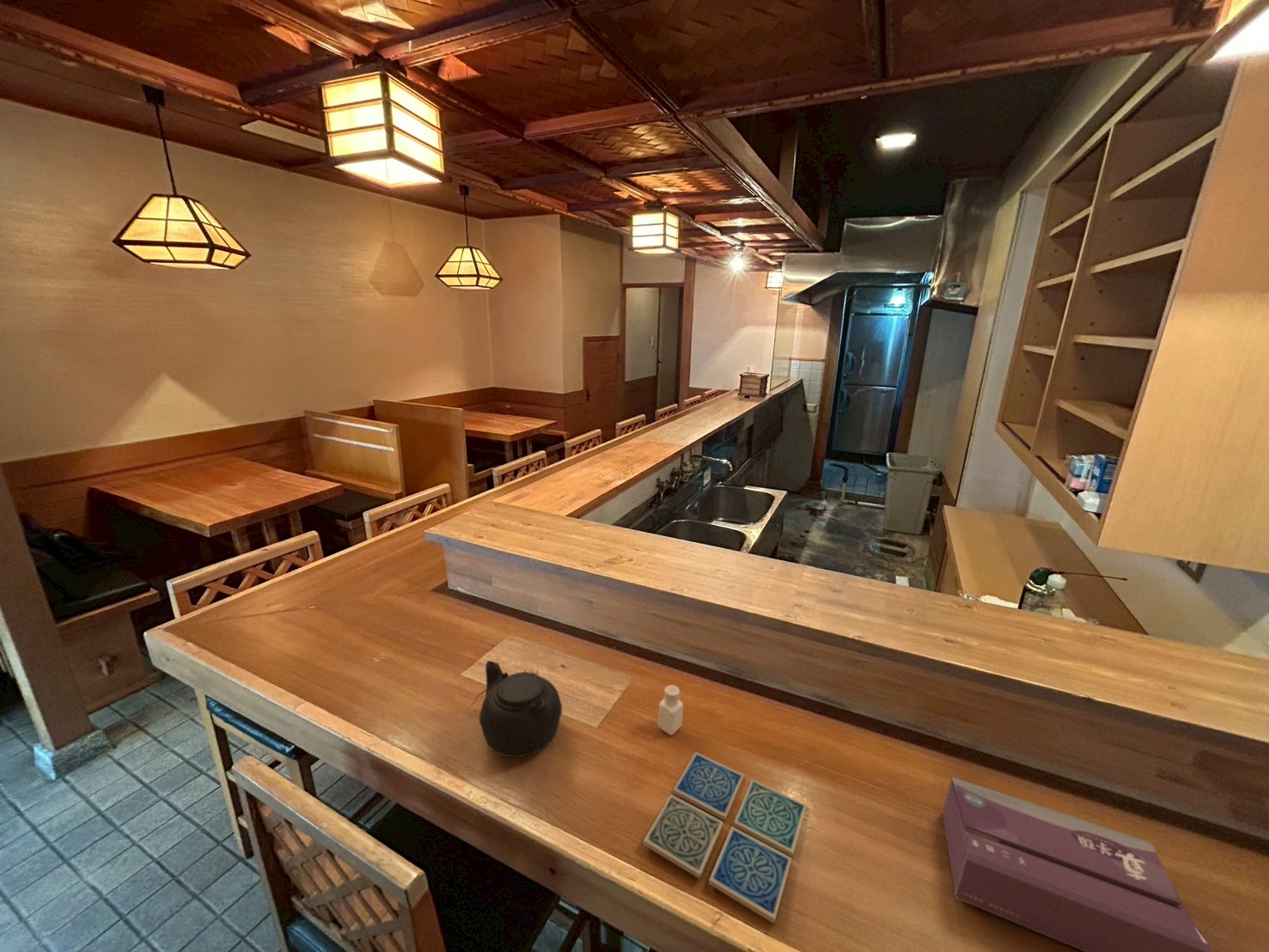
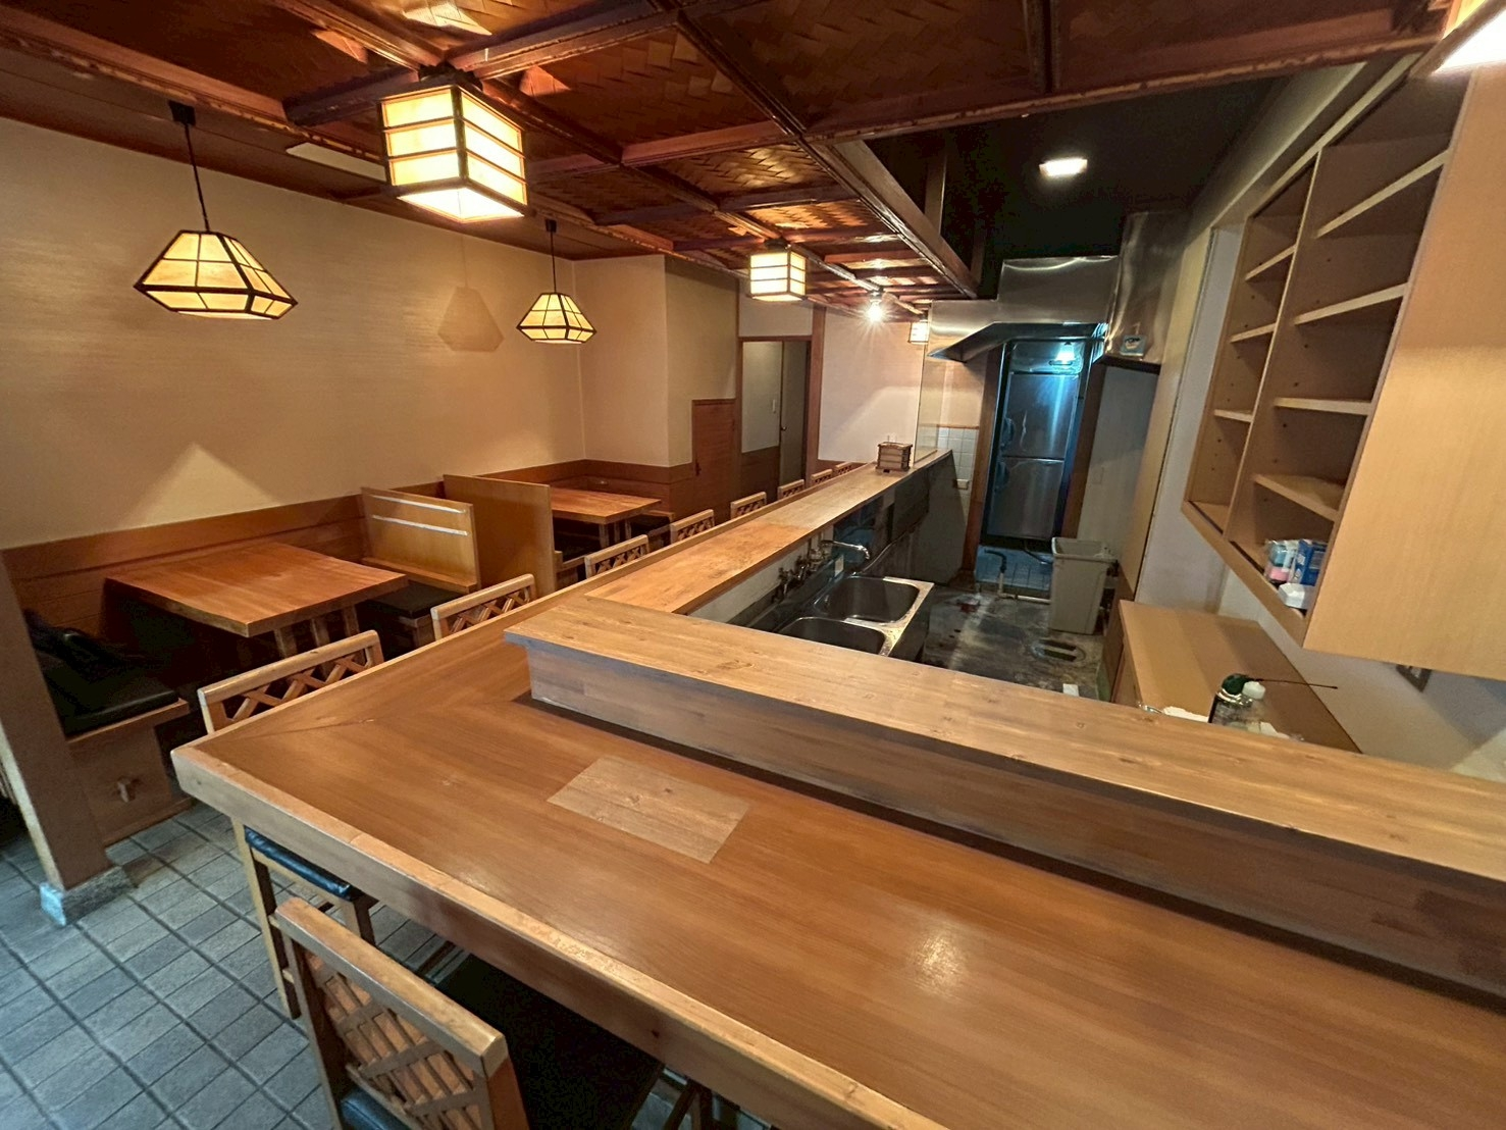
- pepper shaker (670, 708)
- drink coaster (731, 827)
- teapot (516, 705)
- tissue box (1053, 870)
